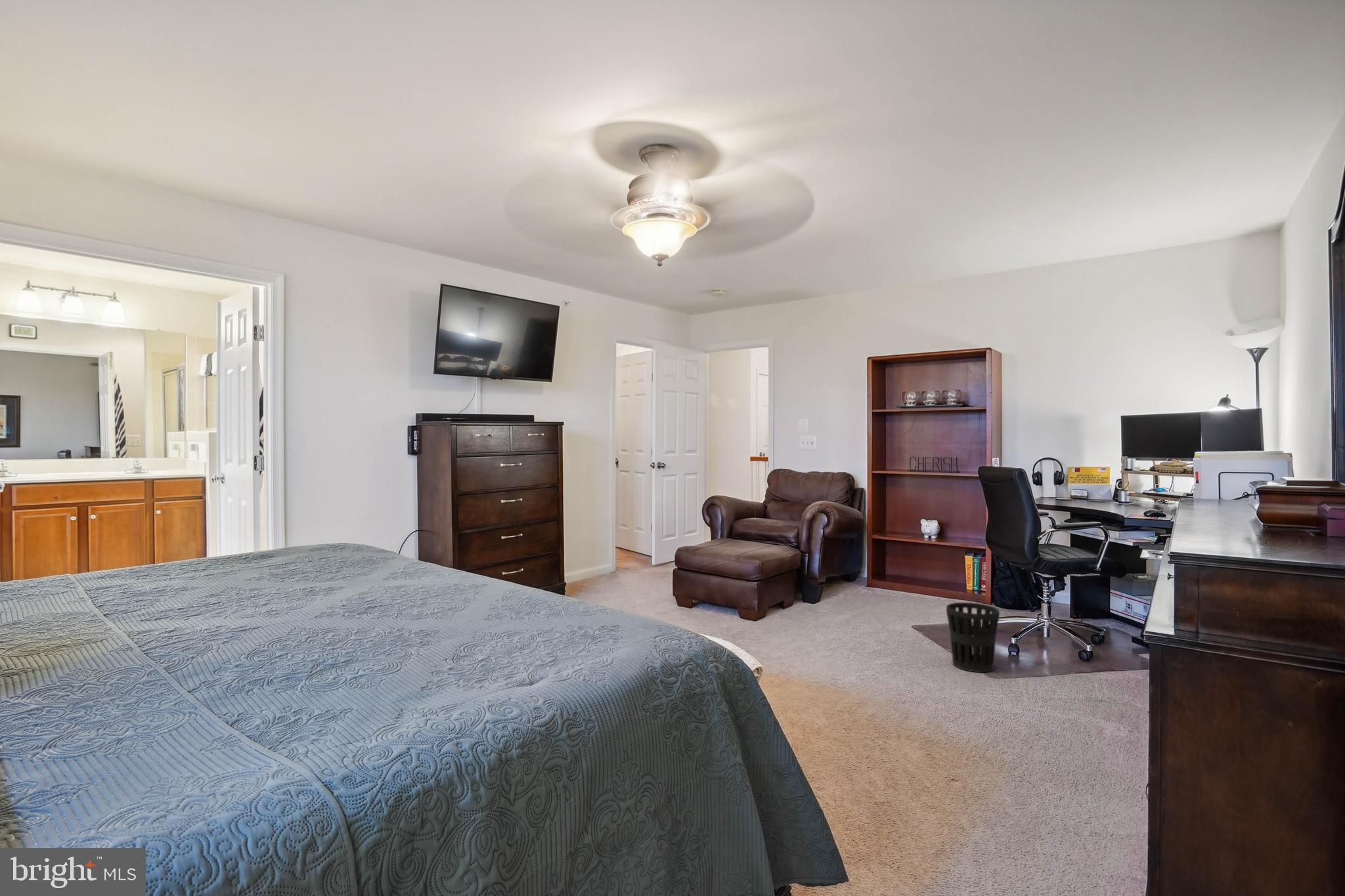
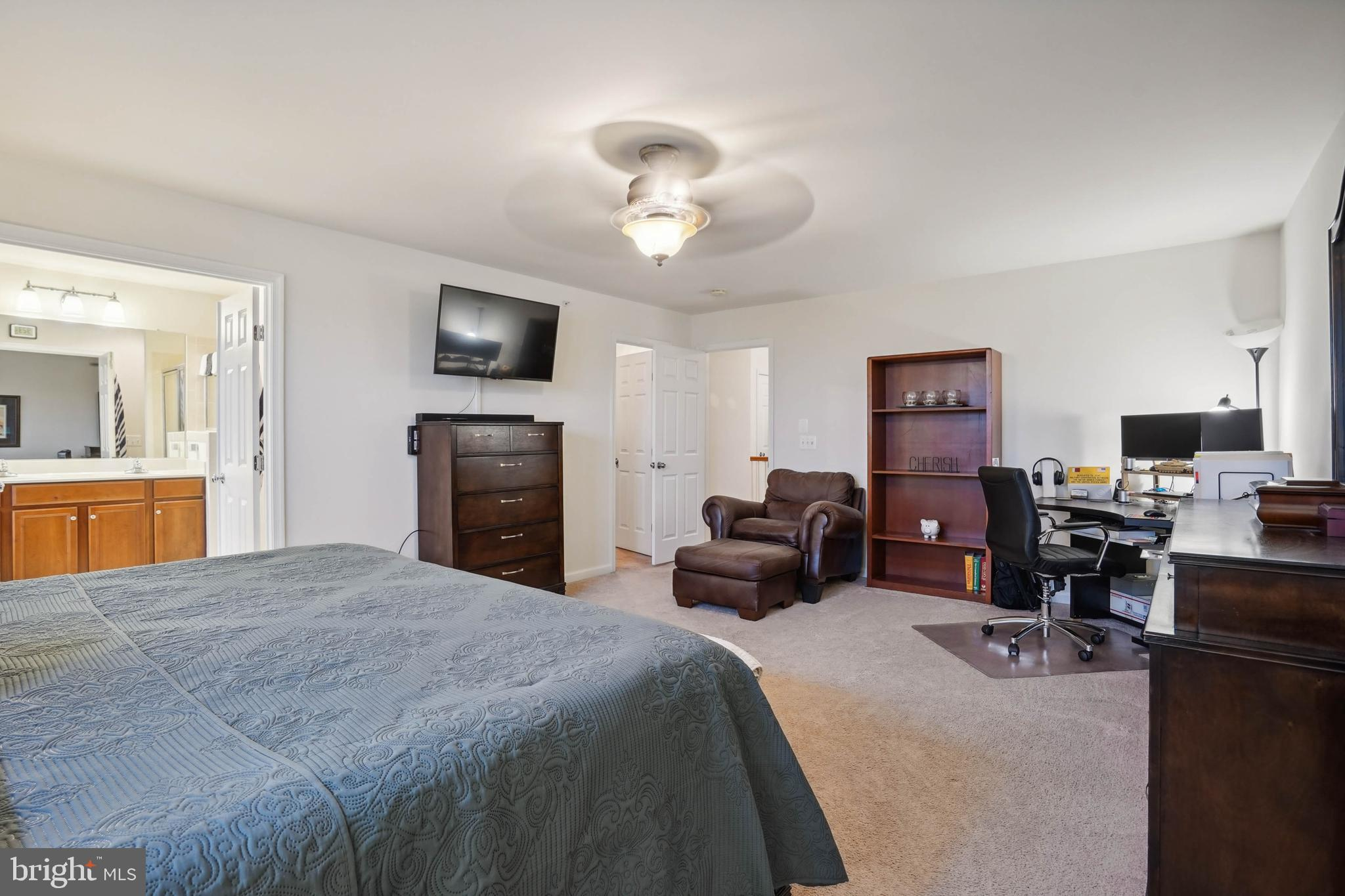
- wastebasket (973, 637)
